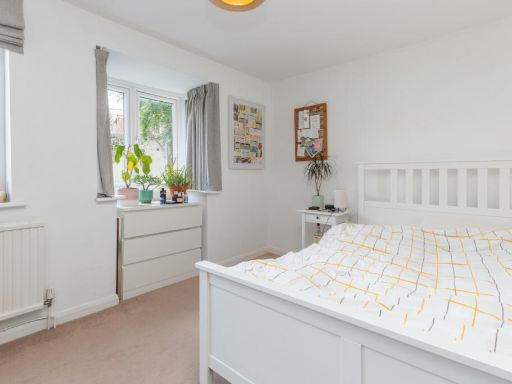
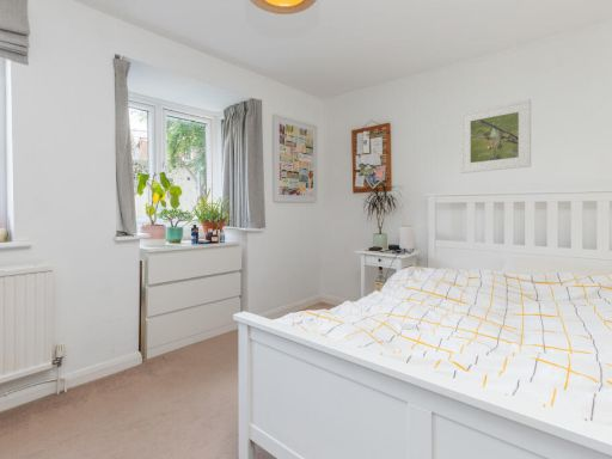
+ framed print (492, 137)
